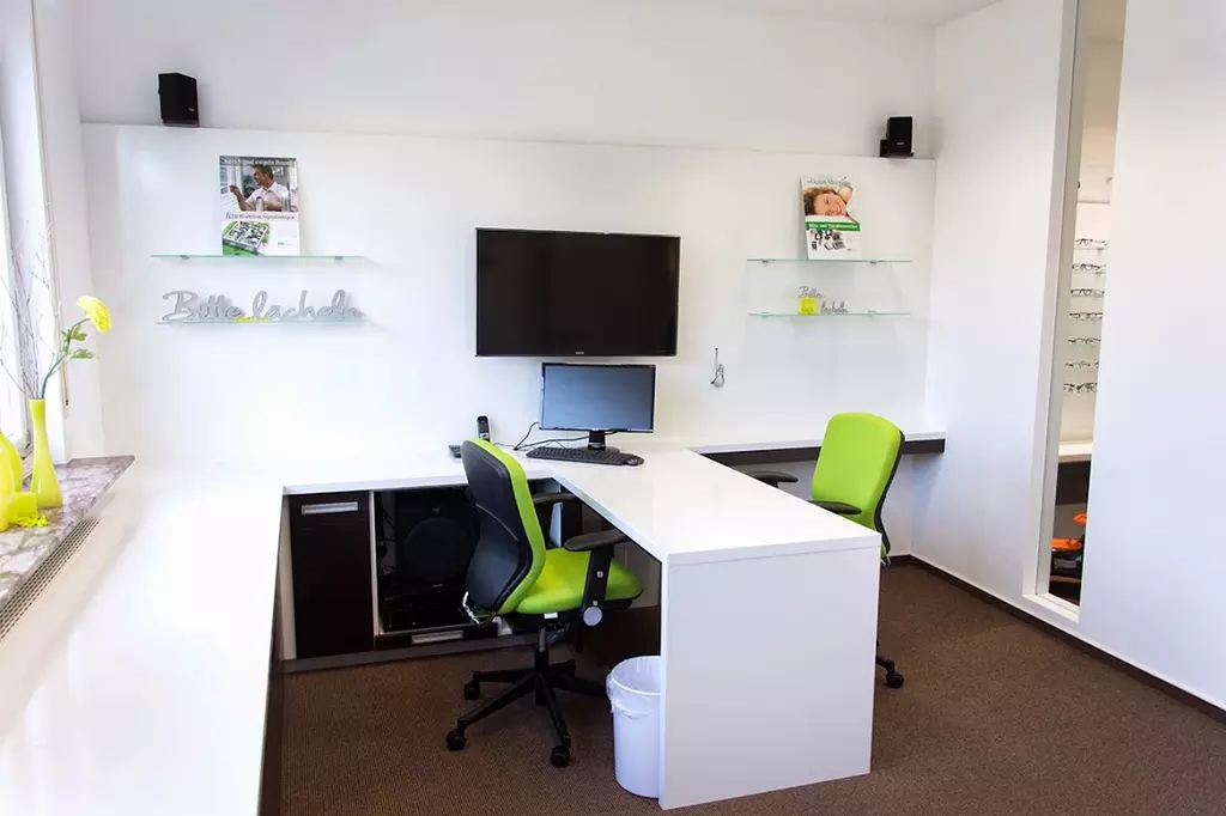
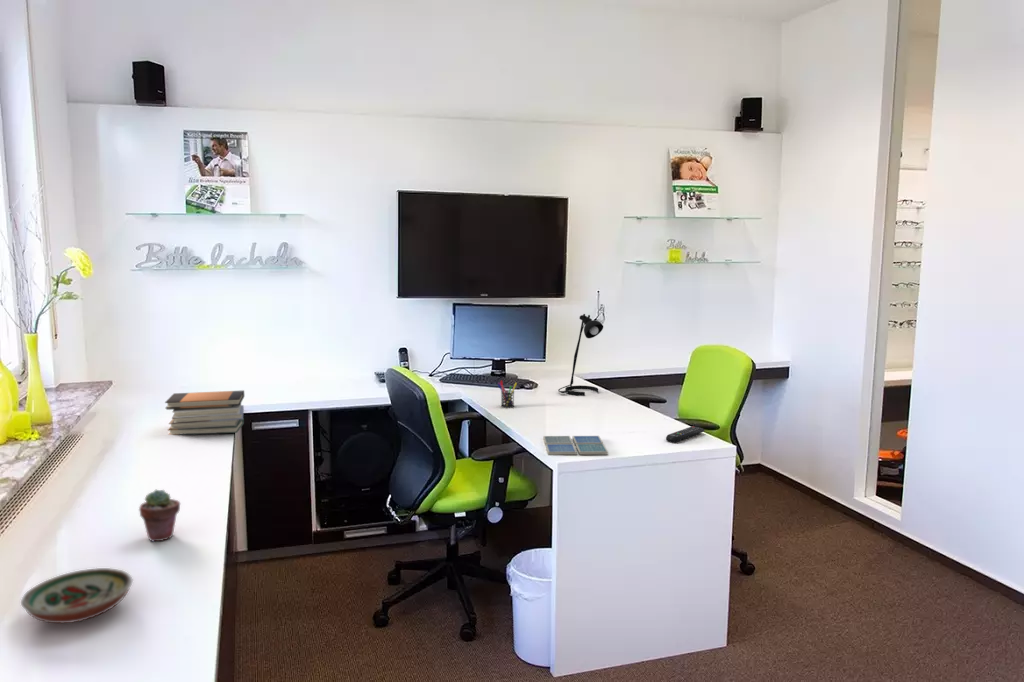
+ drink coaster (575, 444)
+ pen holder (507, 393)
+ decorative bowl (79, 600)
+ book stack (207, 412)
+ remote control (685, 434)
+ desk lamp (577, 354)
+ potted succulent (159, 513)
